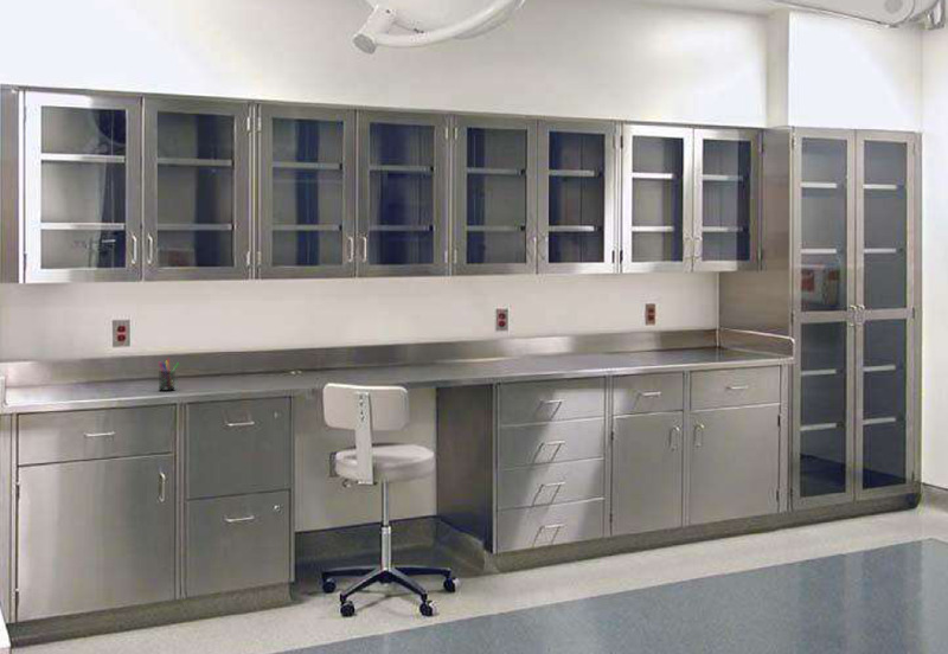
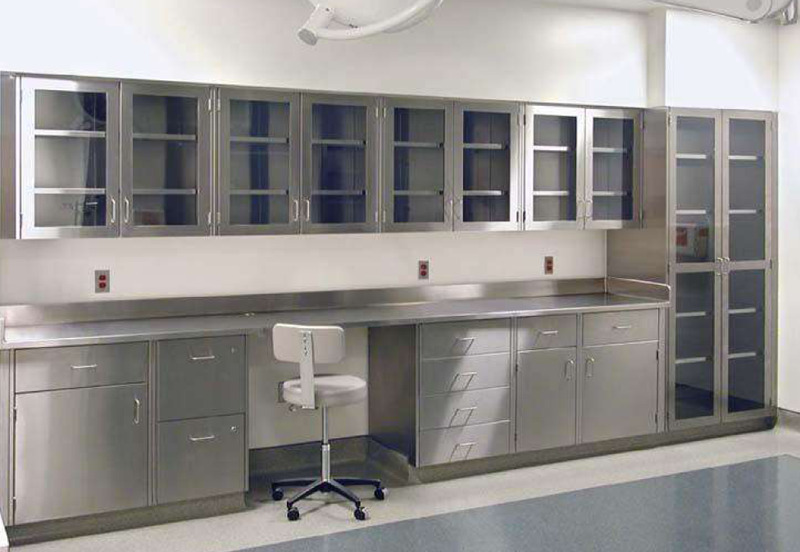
- pen holder (168, 373)
